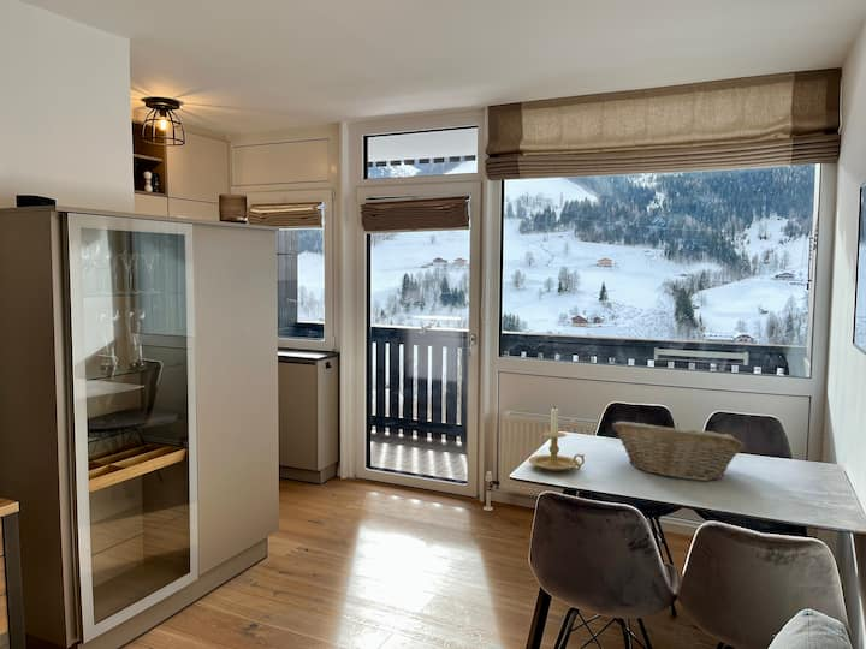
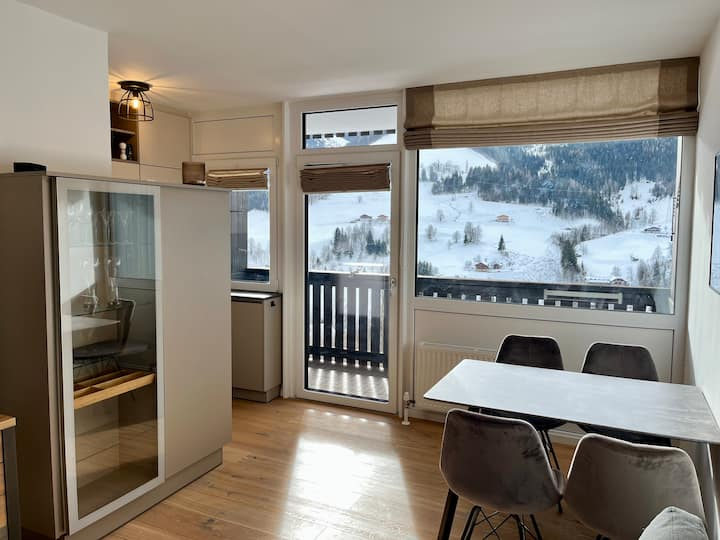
- fruit basket (675, 445)
- candle holder (553, 436)
